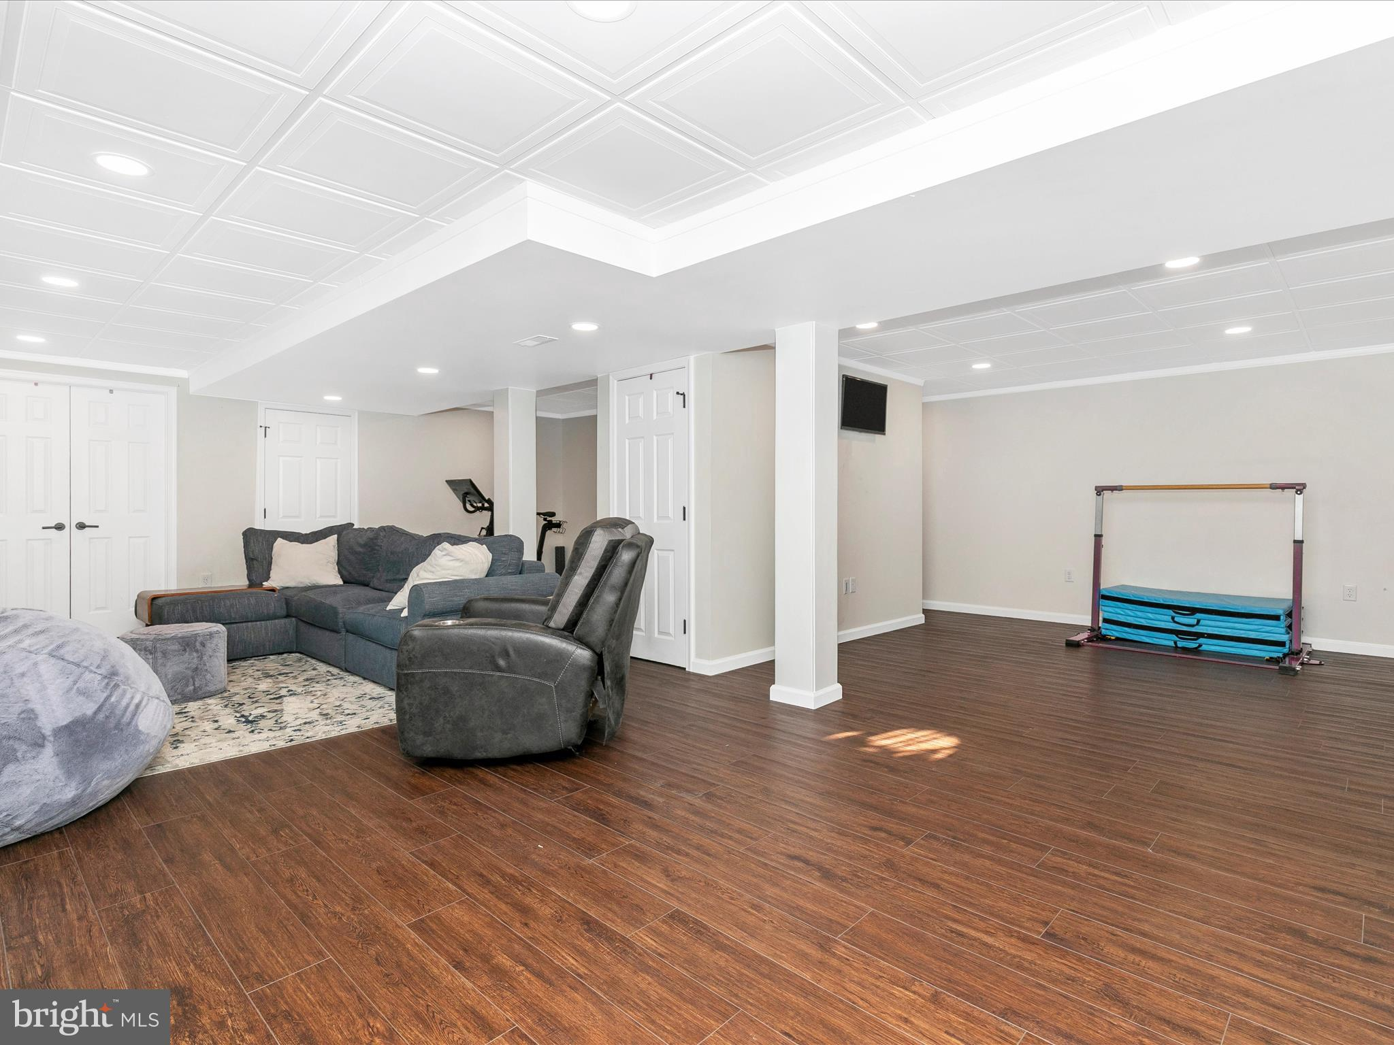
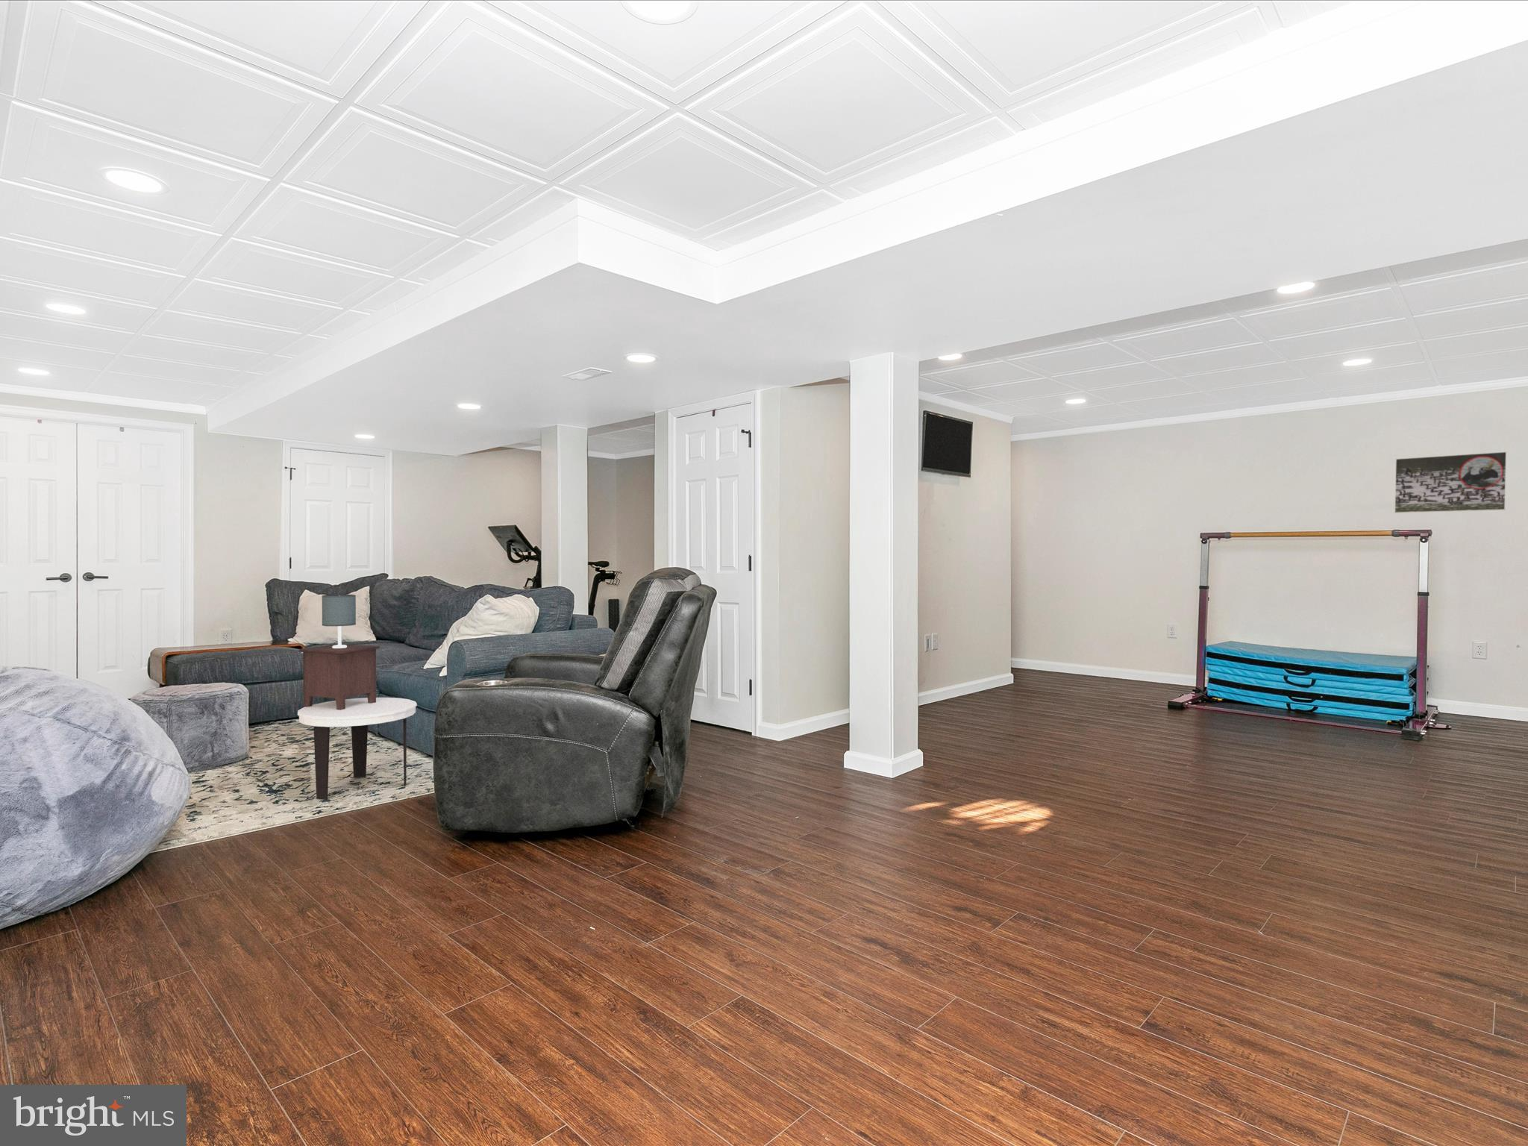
+ table lamp (339, 649)
+ side table (359, 746)
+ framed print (1449, 484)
